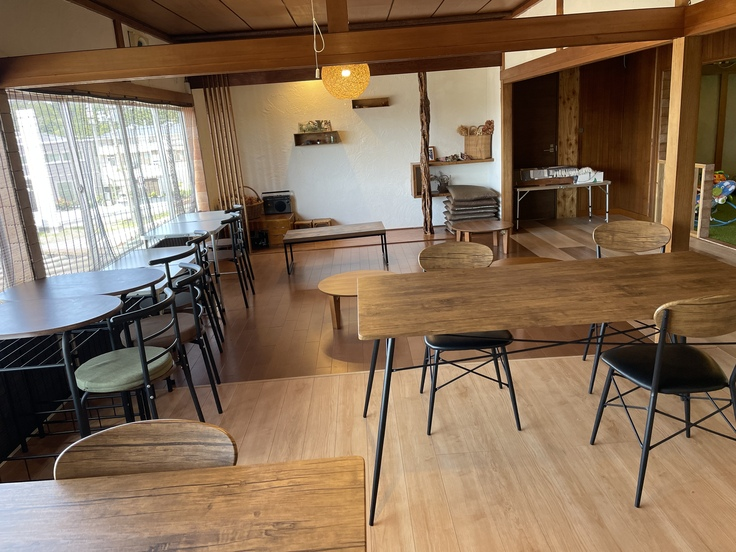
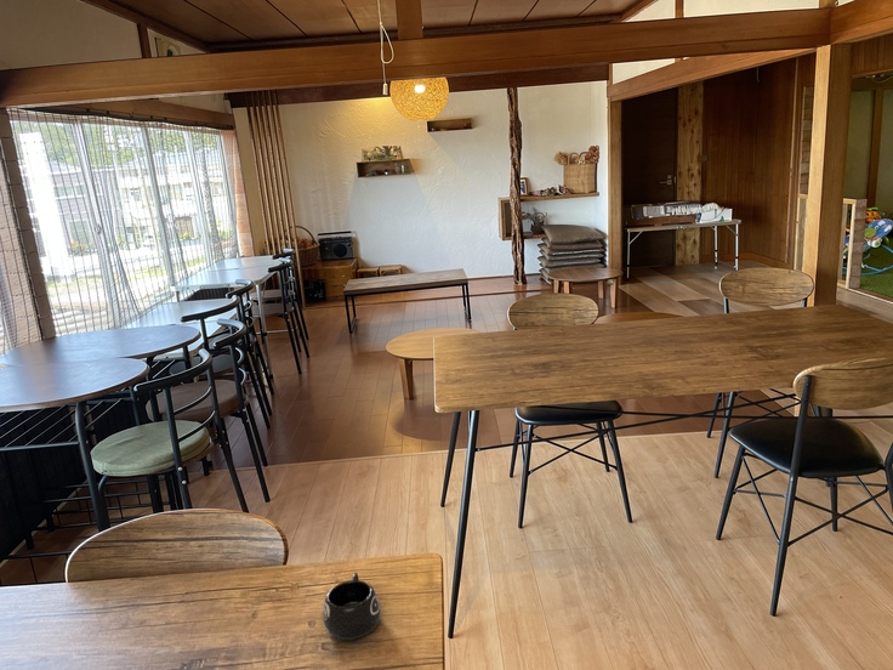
+ mug (352, 603)
